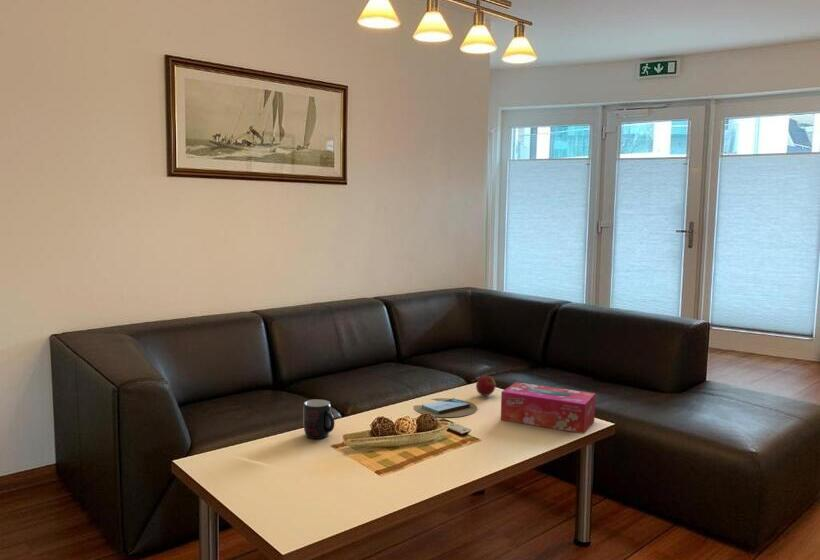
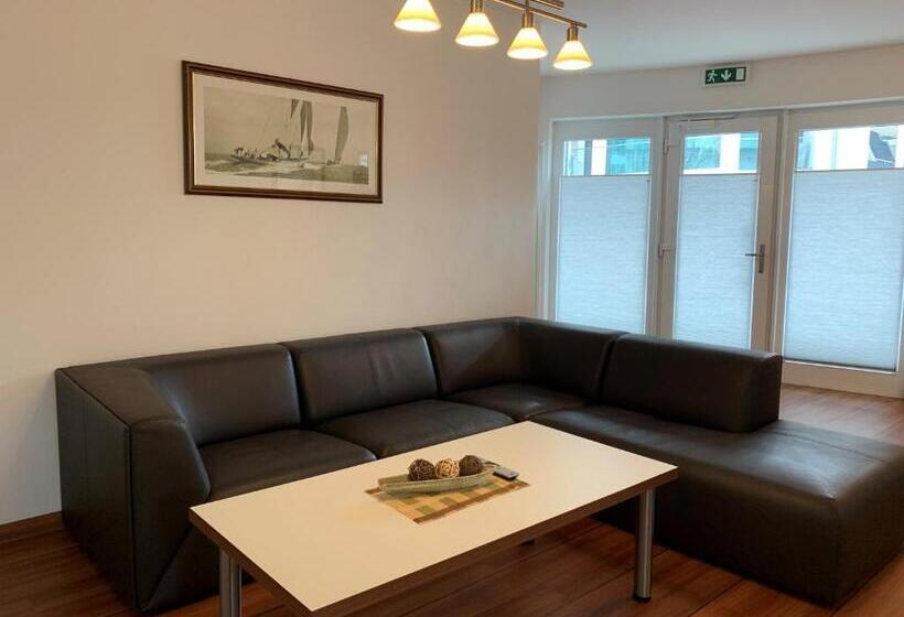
- apple (485, 385)
- tissue box (548, 406)
- mug (320, 420)
- book (445, 405)
